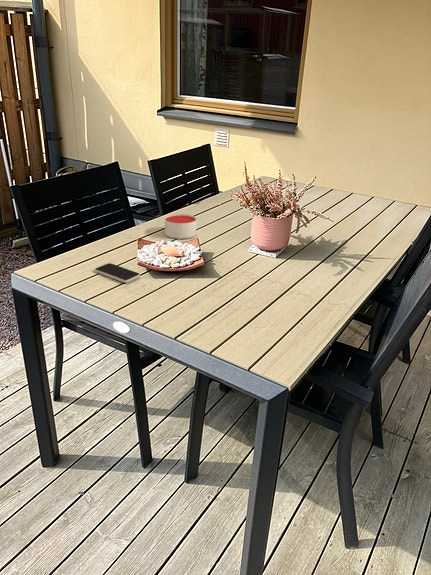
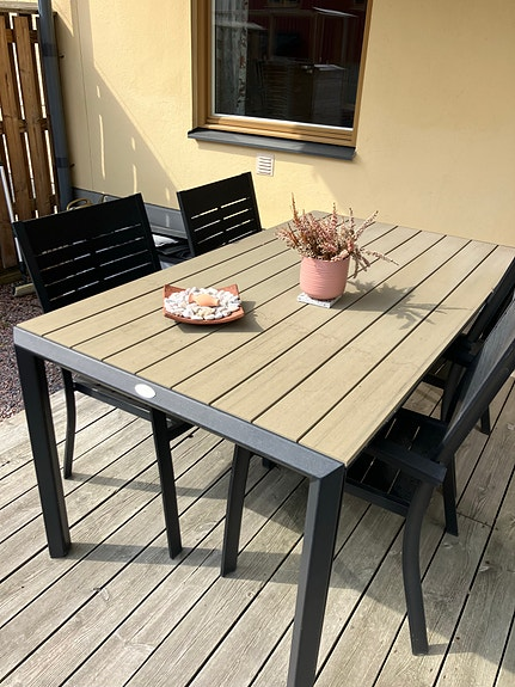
- candle (180, 225)
- smartphone (117, 272)
